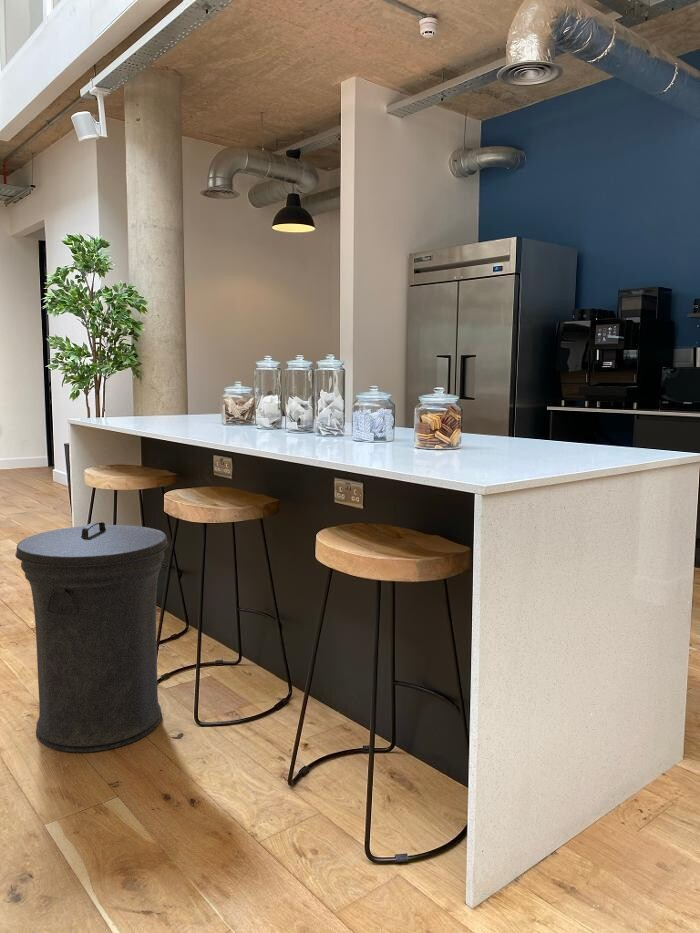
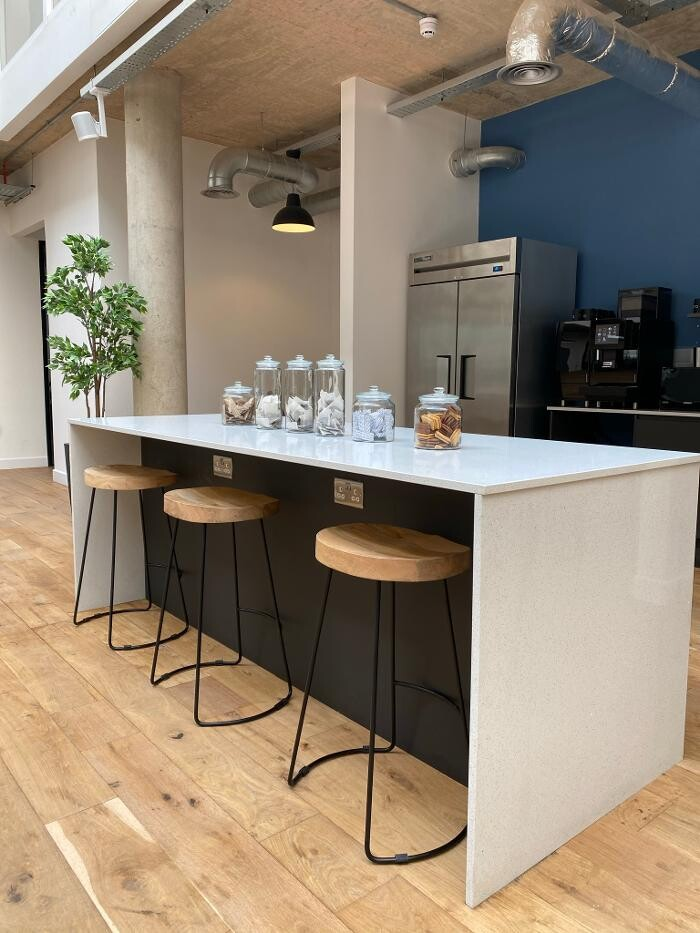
- trash can (97, 624)
